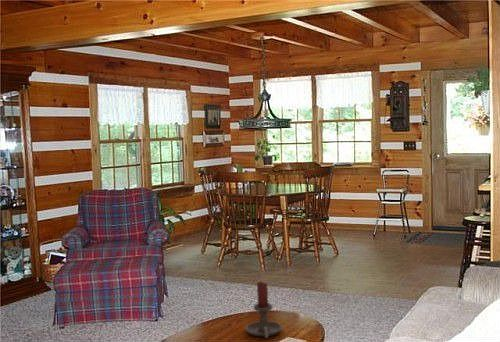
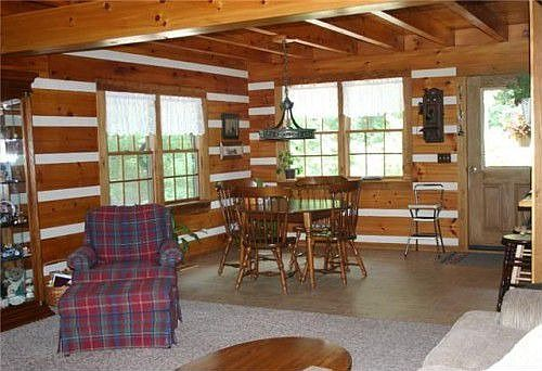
- candle holder (263, 308)
